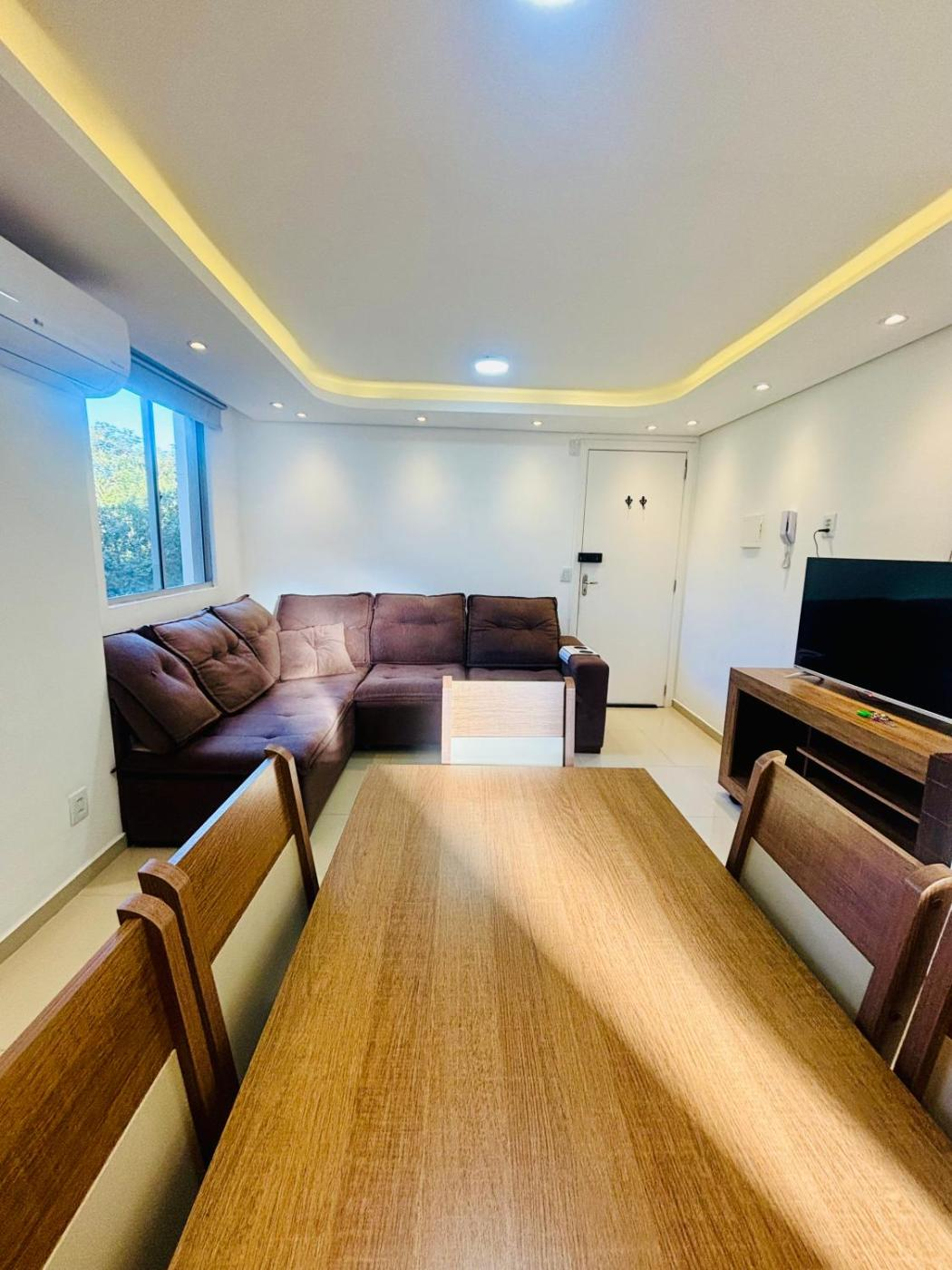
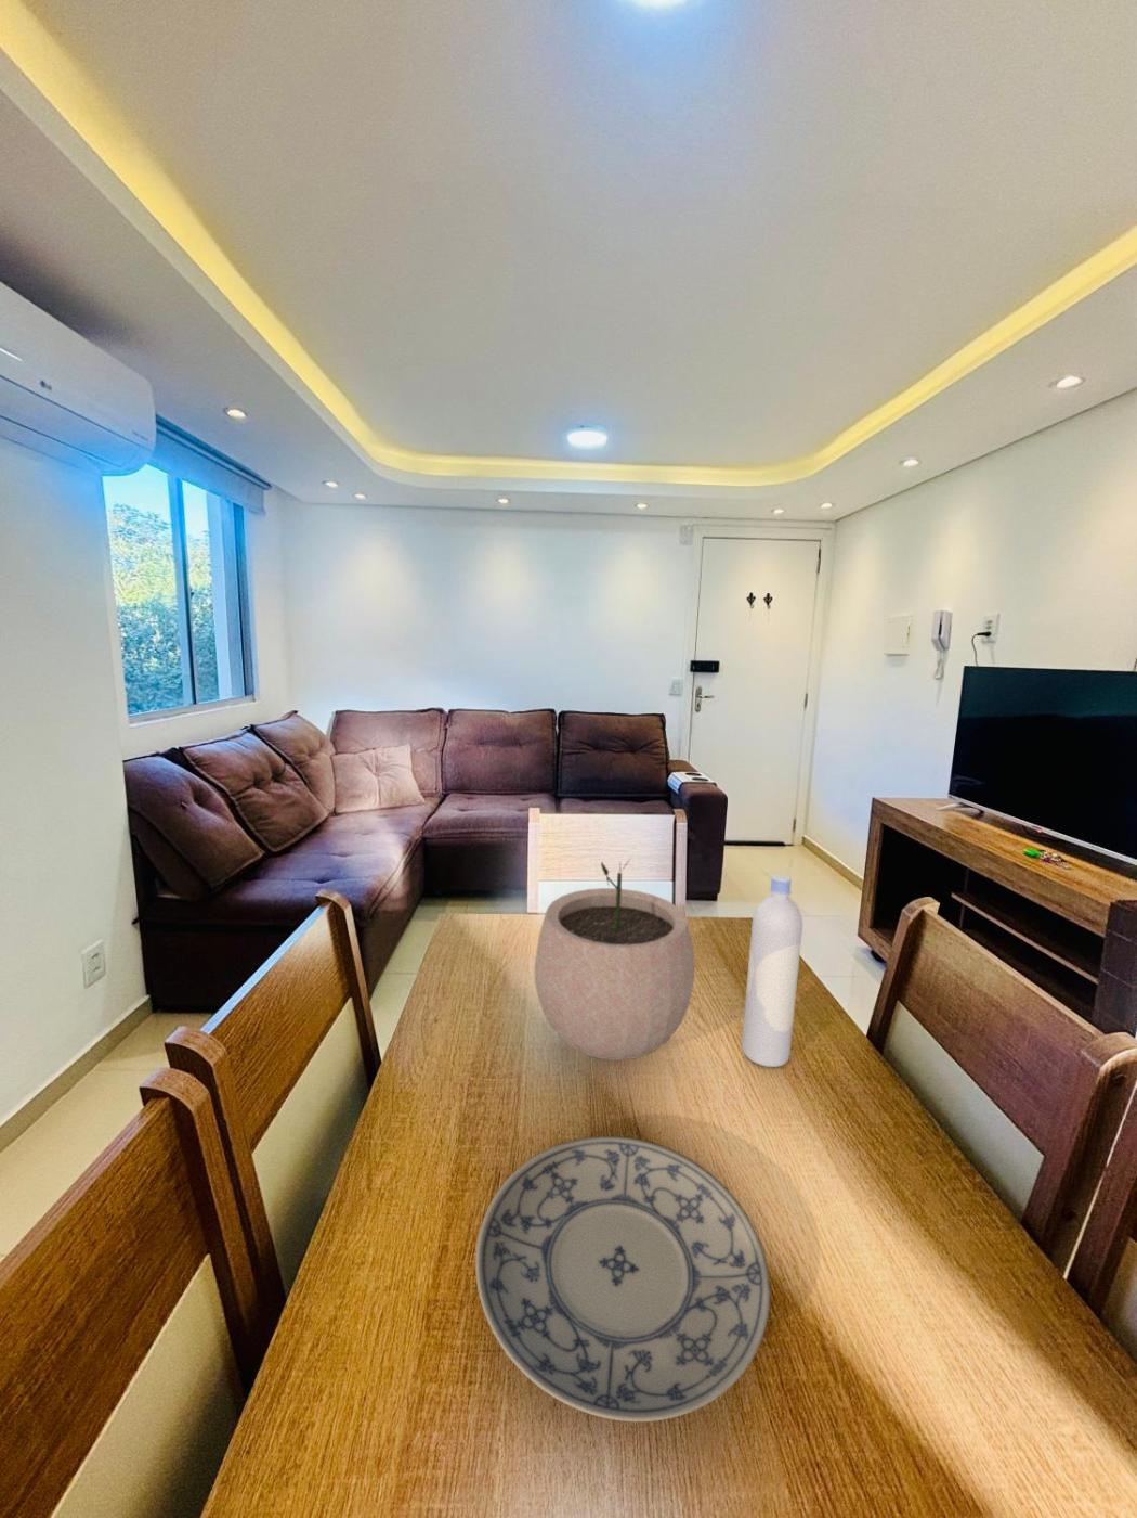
+ bottle (772, 967)
+ plant pot (614, 950)
+ plate (620, 1259)
